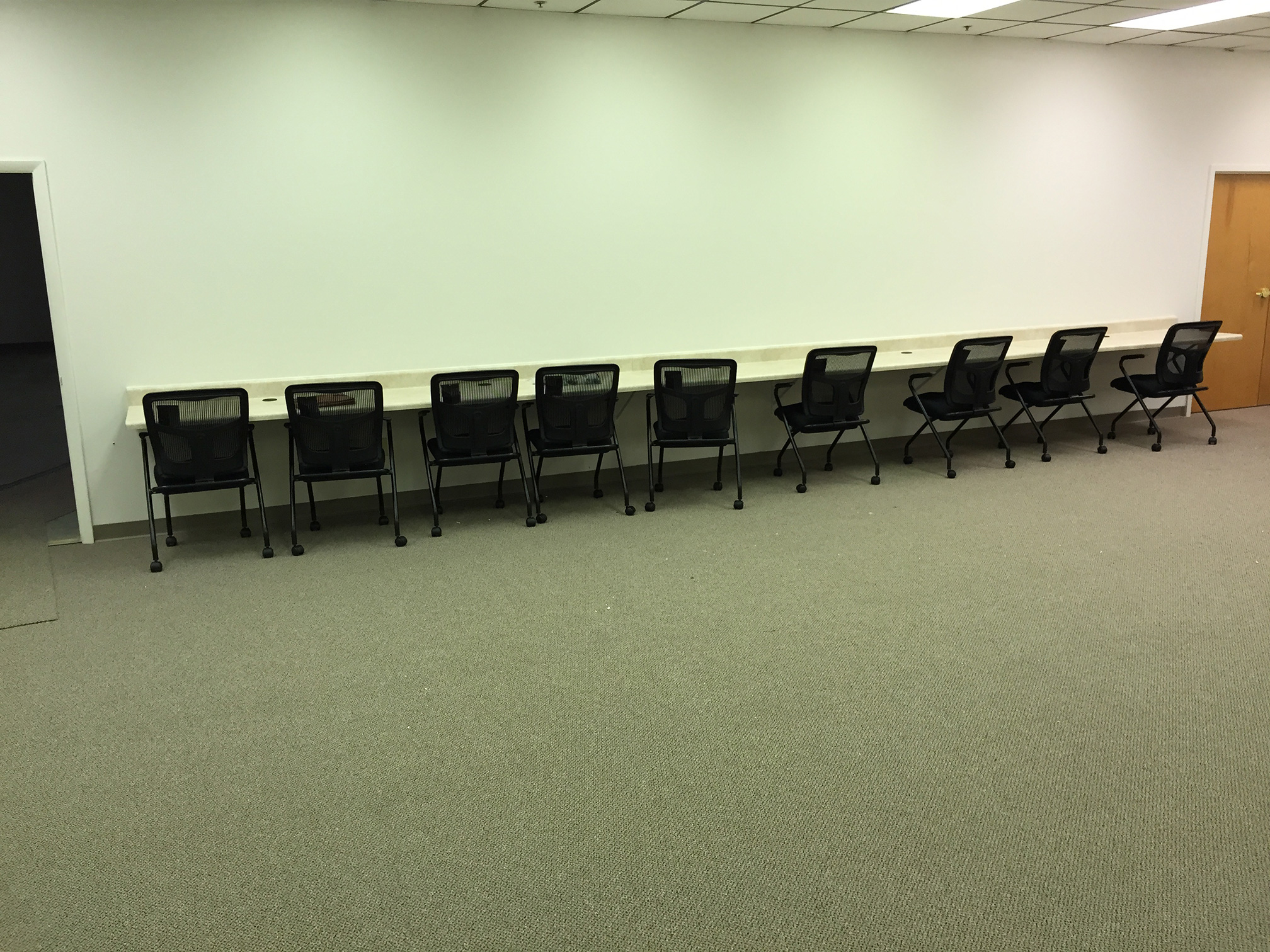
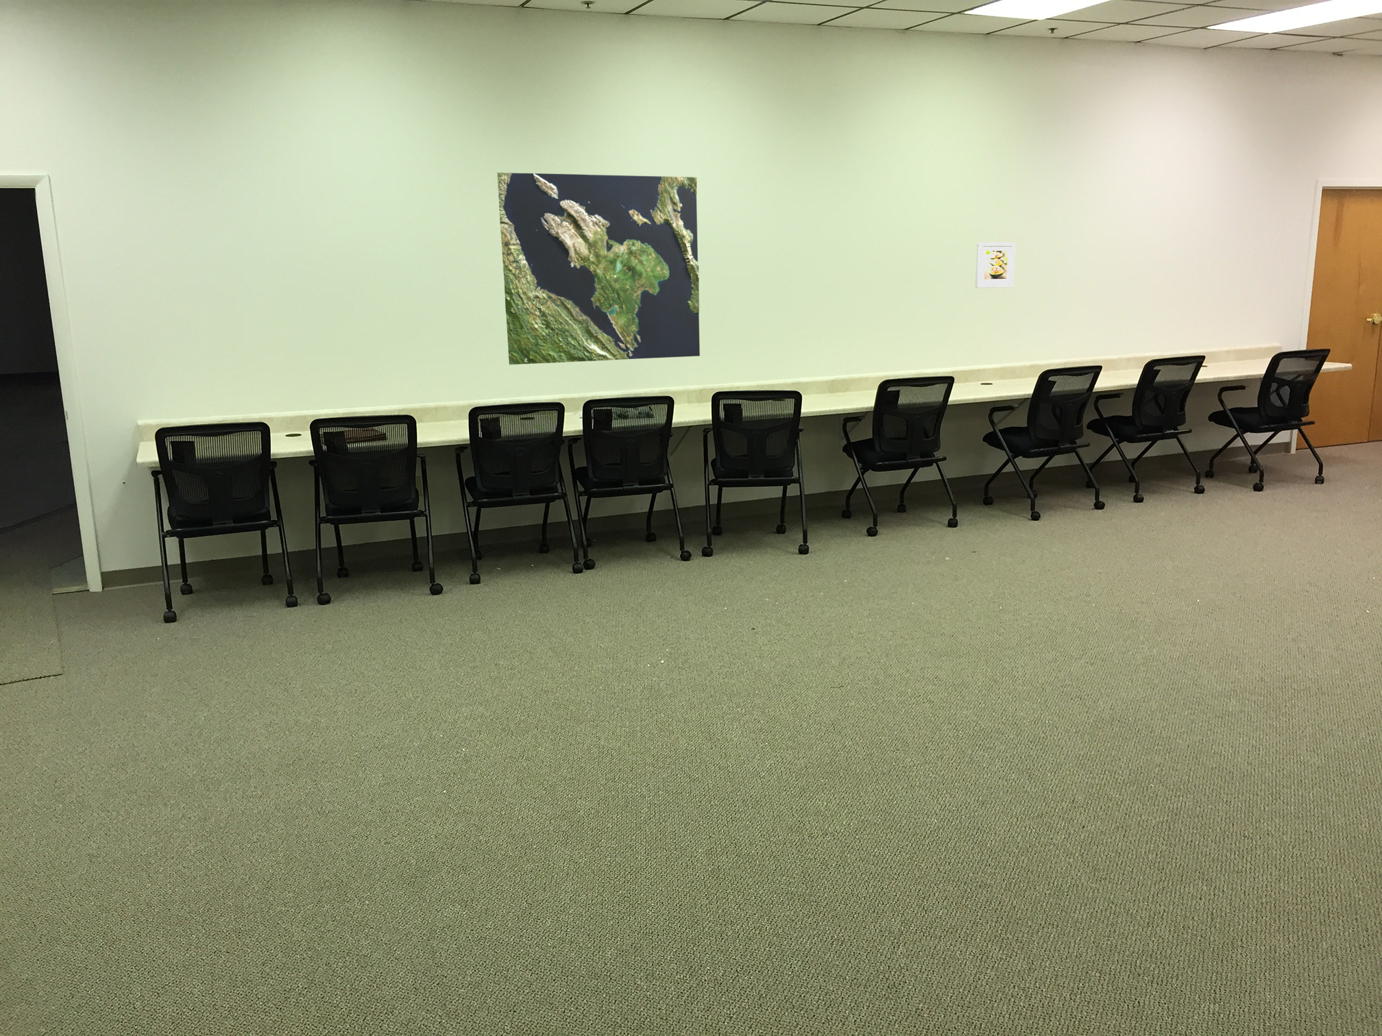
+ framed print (995, 264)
+ world map (604, 269)
